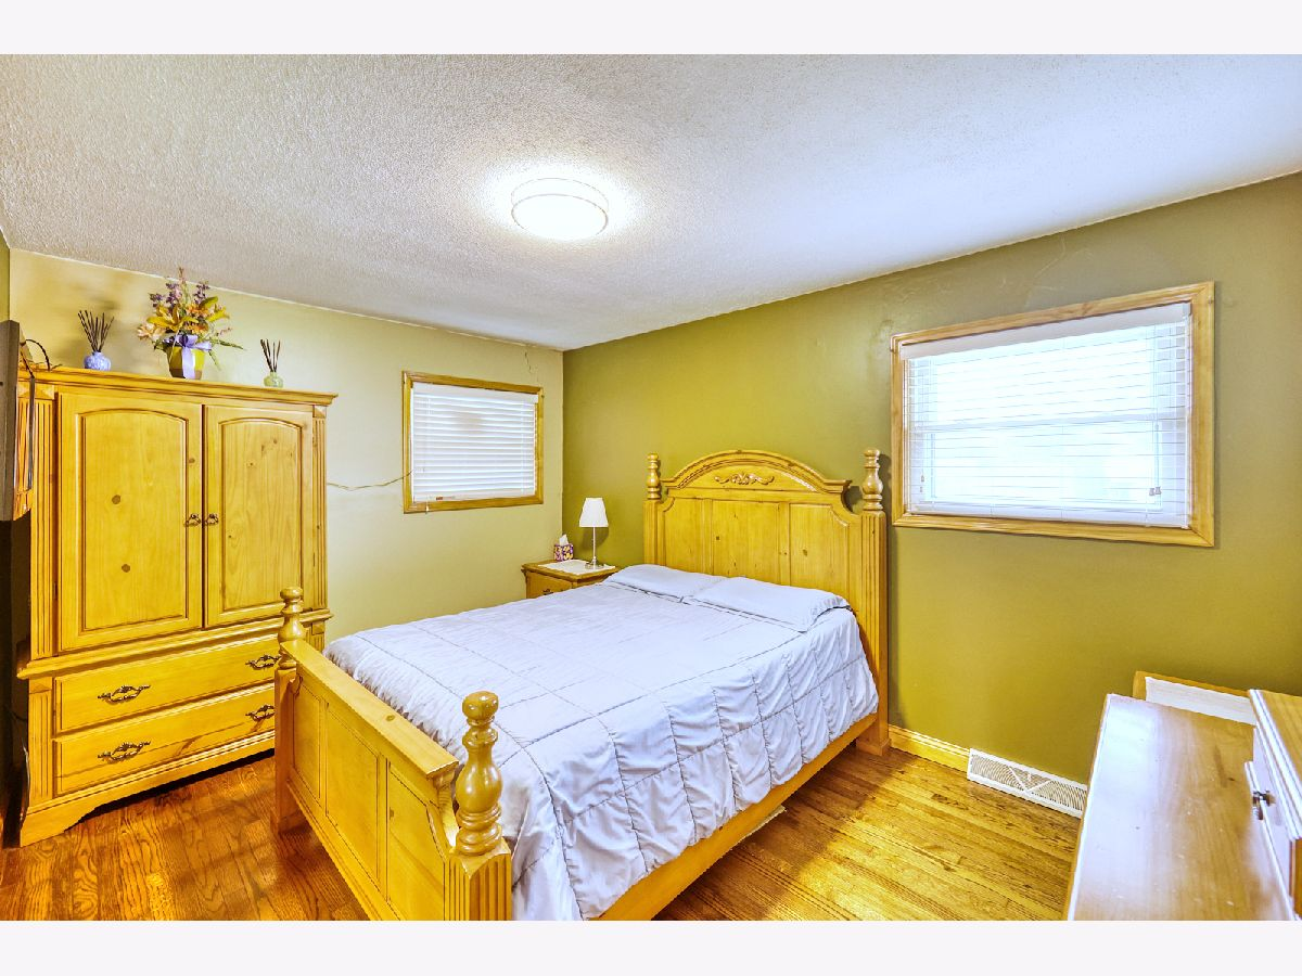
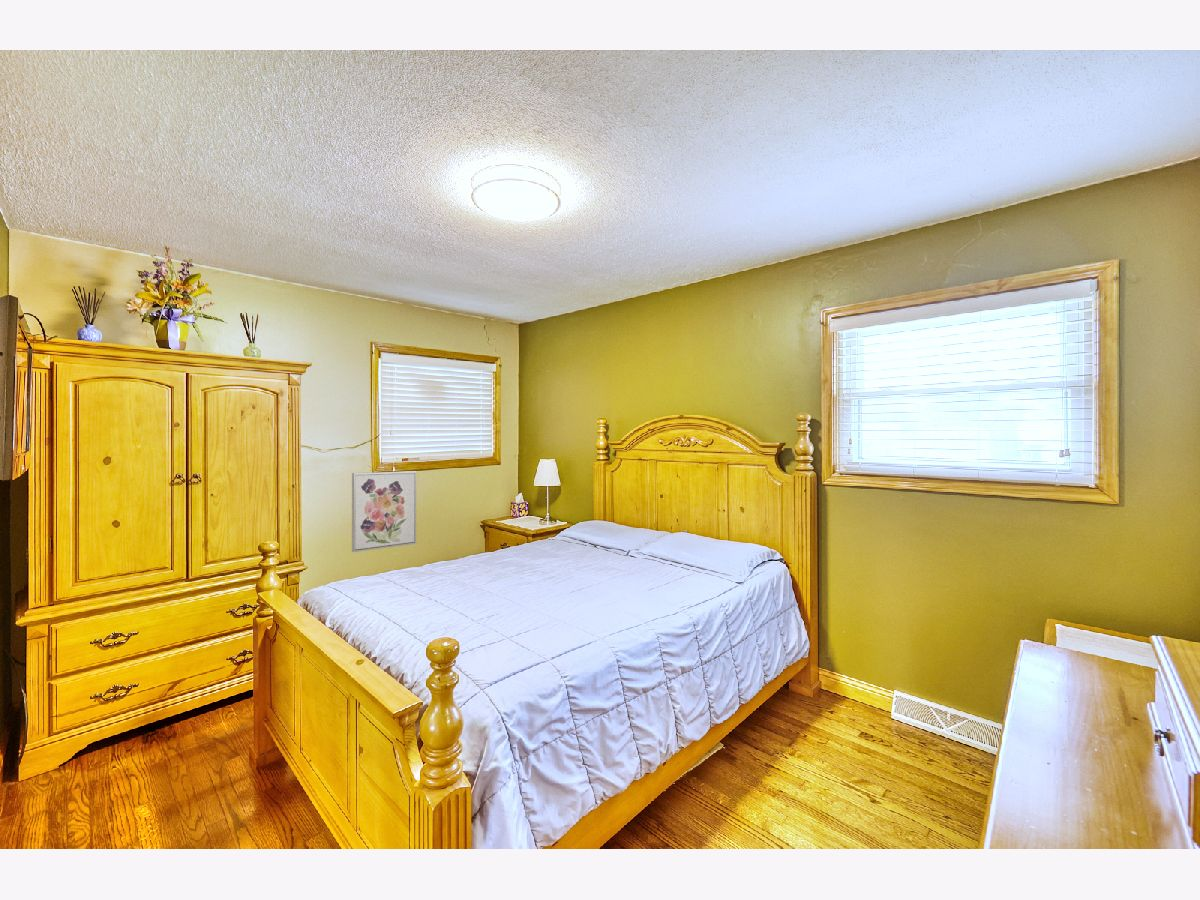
+ wall art (385, 509)
